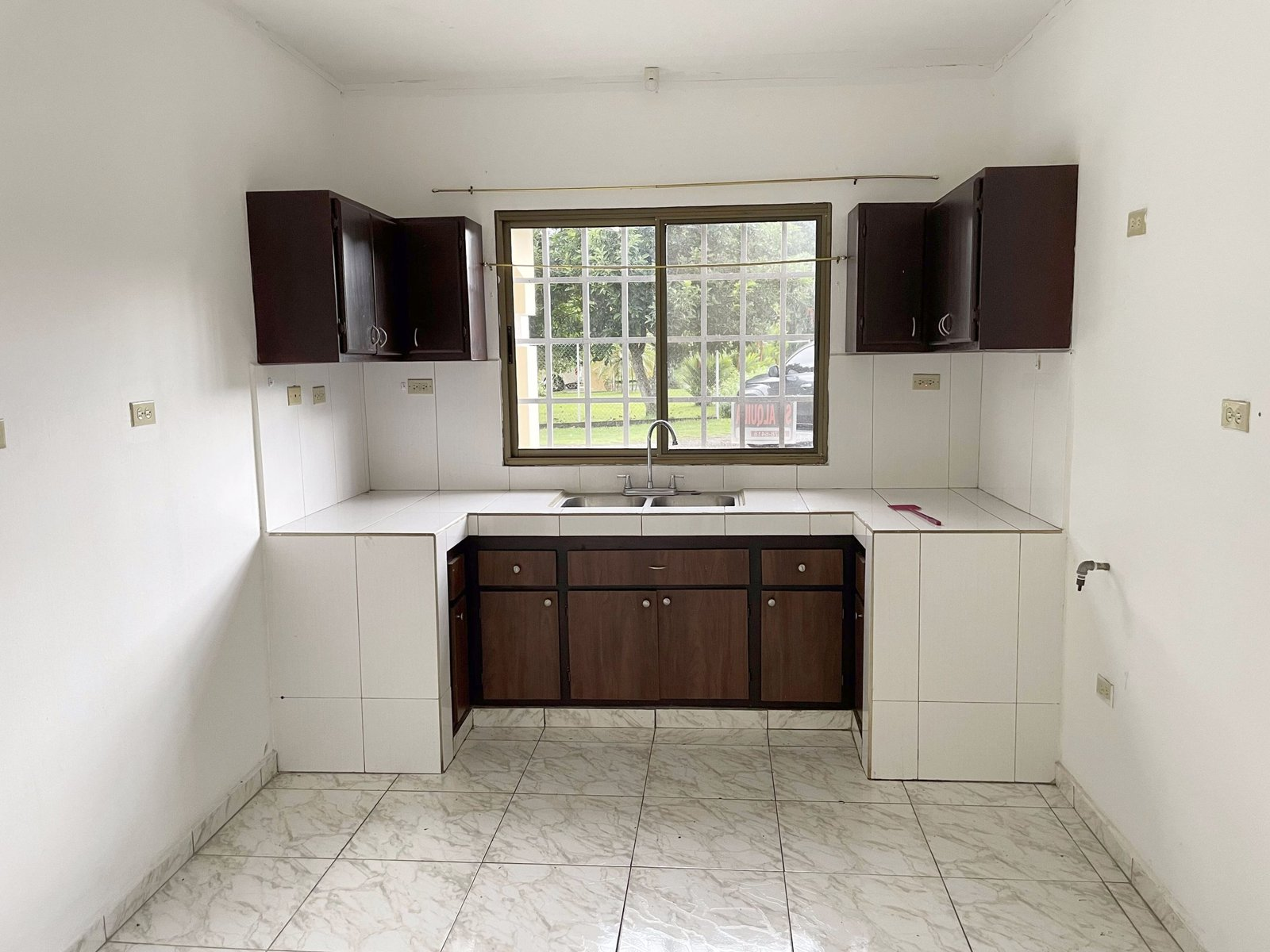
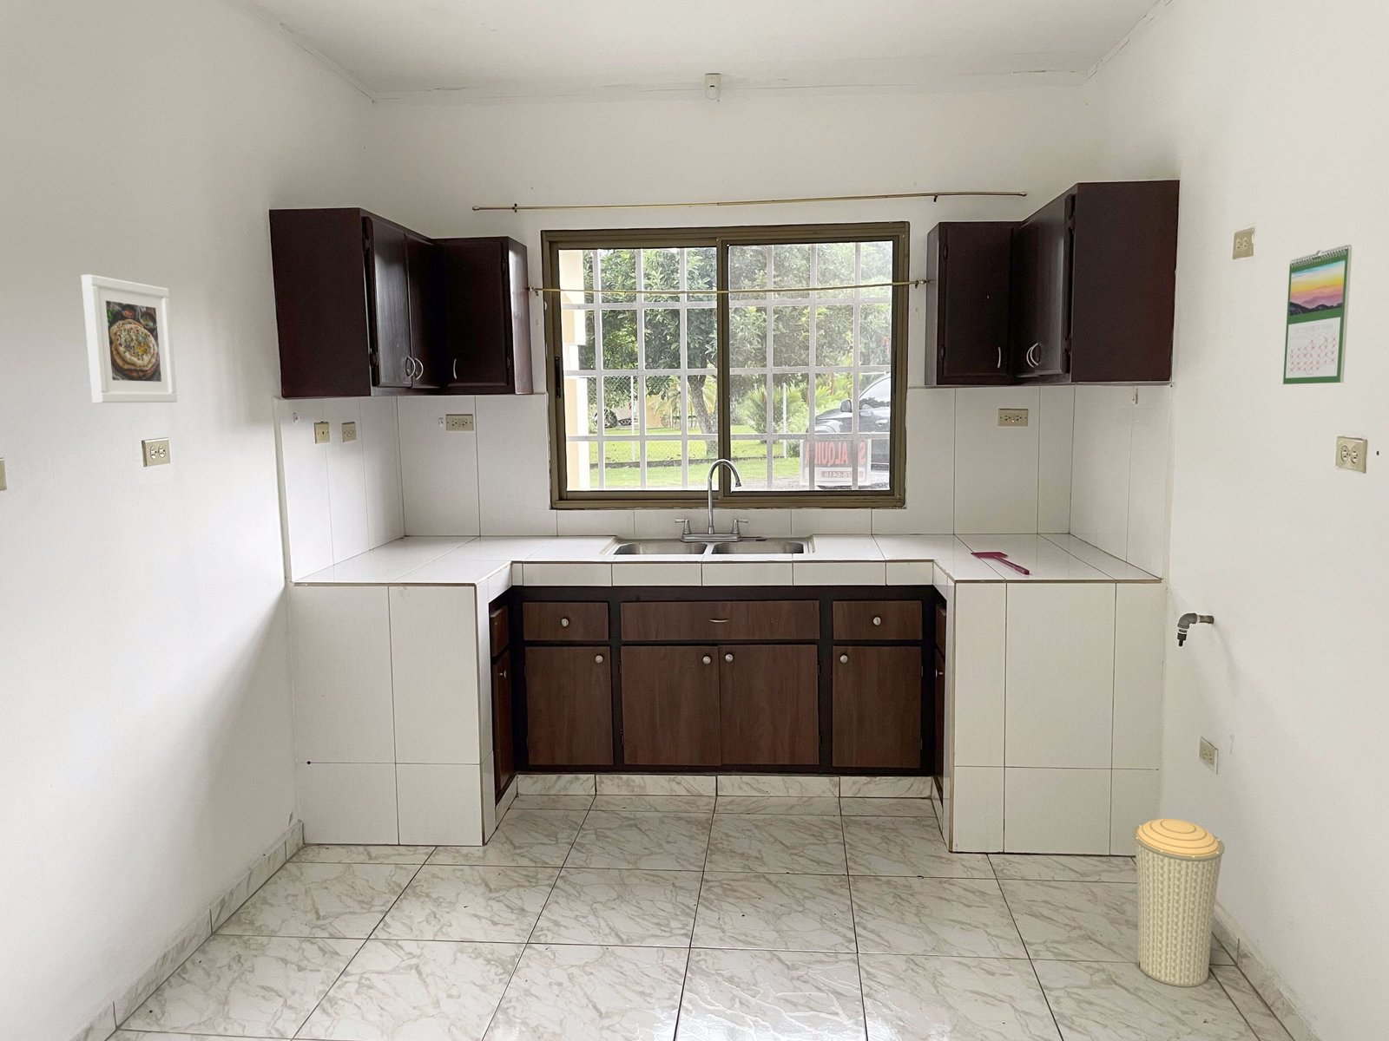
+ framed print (132, 342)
+ calendar (1316, 317)
+ trash can (1175, 897)
